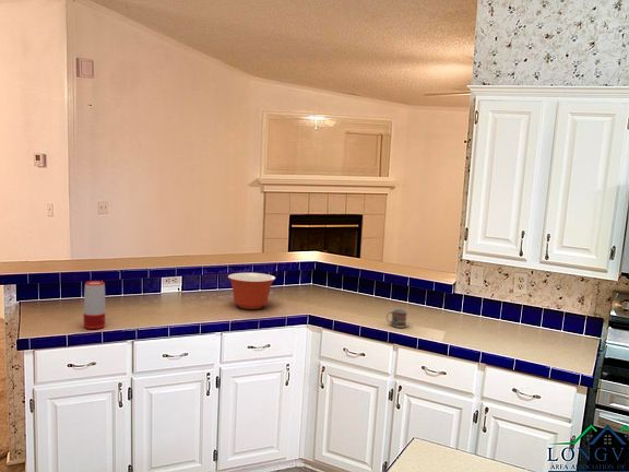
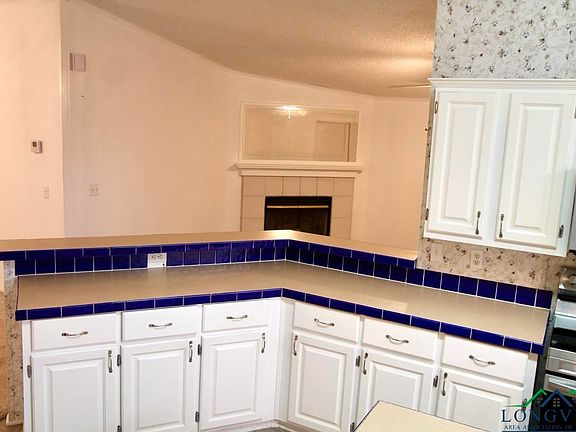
- cup (396, 317)
- speaker (94, 304)
- mixing bowl (251, 291)
